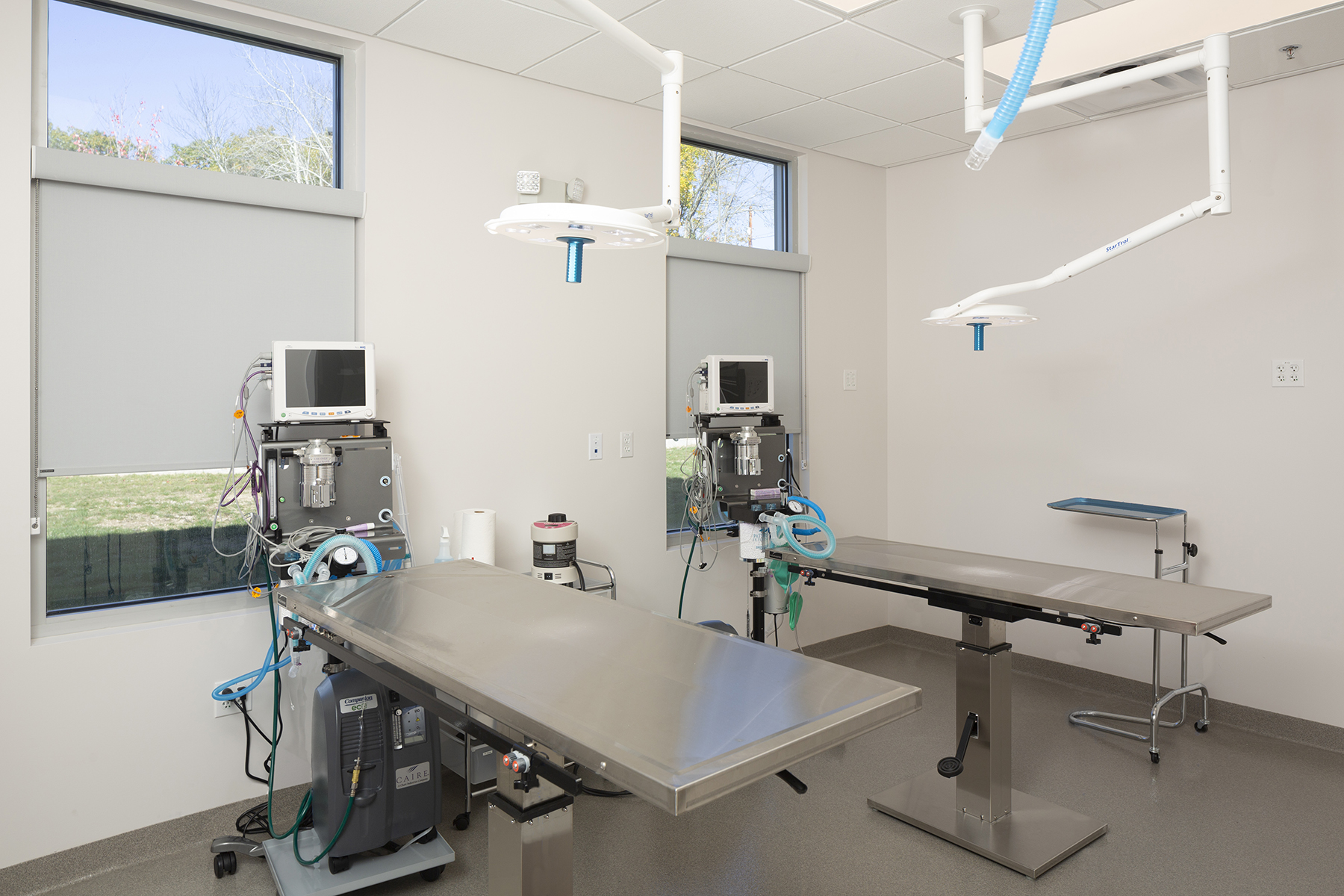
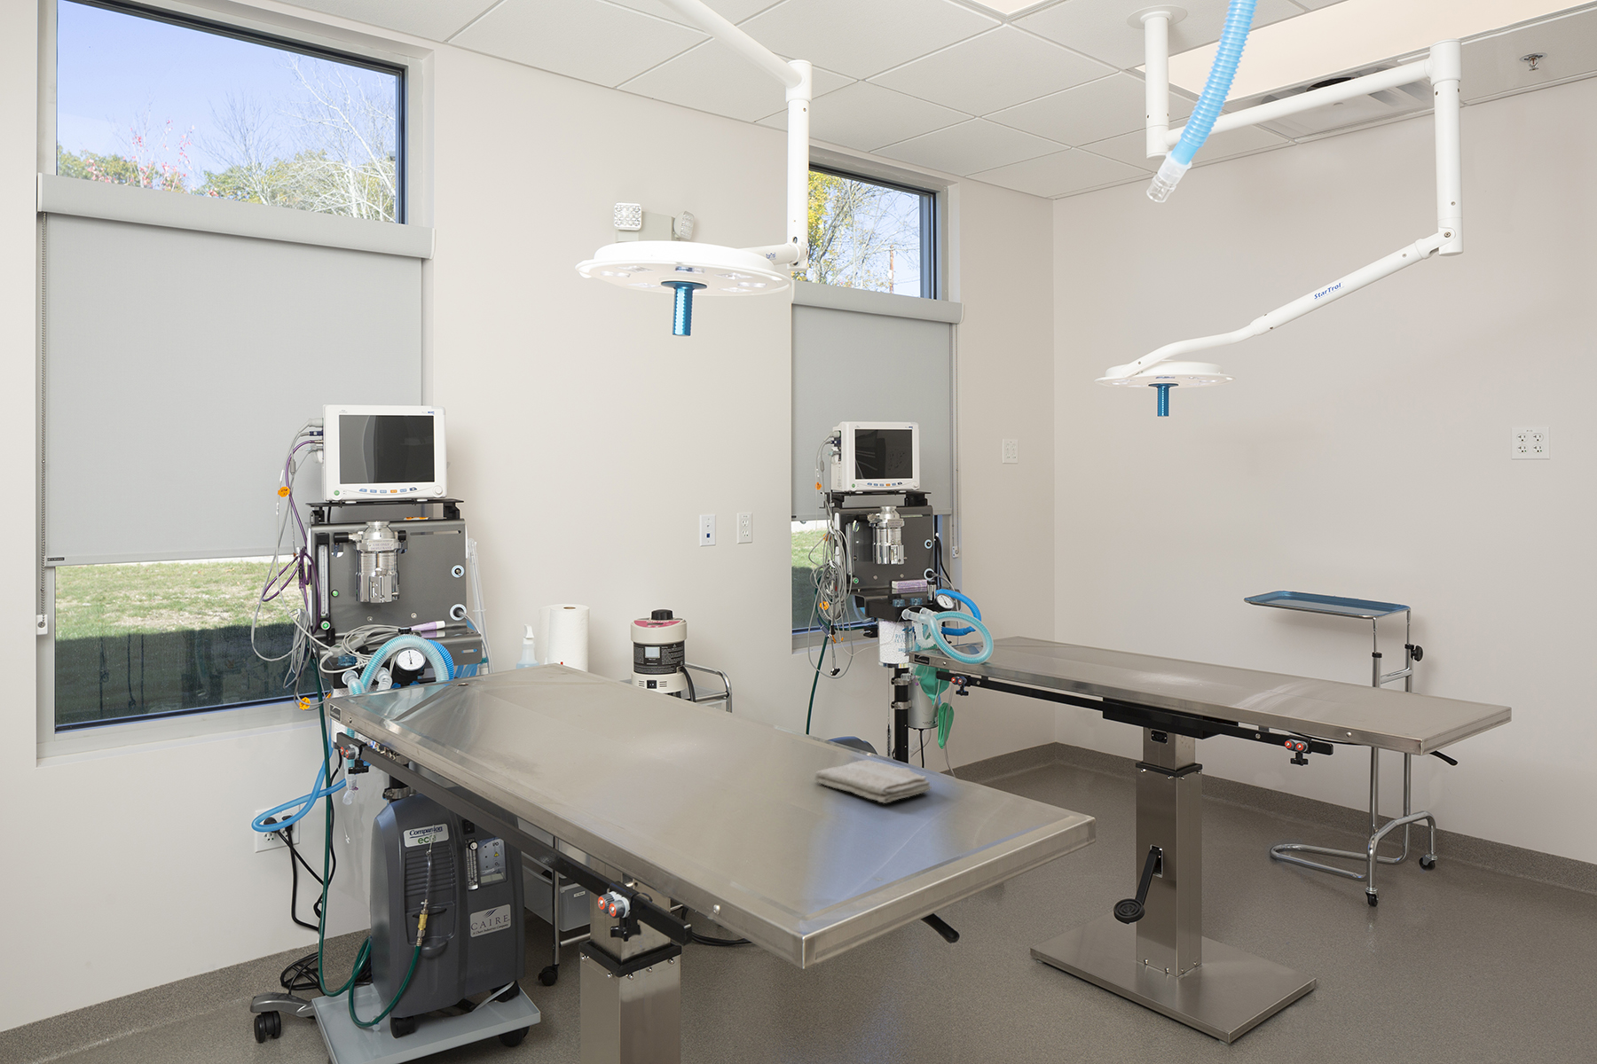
+ washcloth (872, 779)
